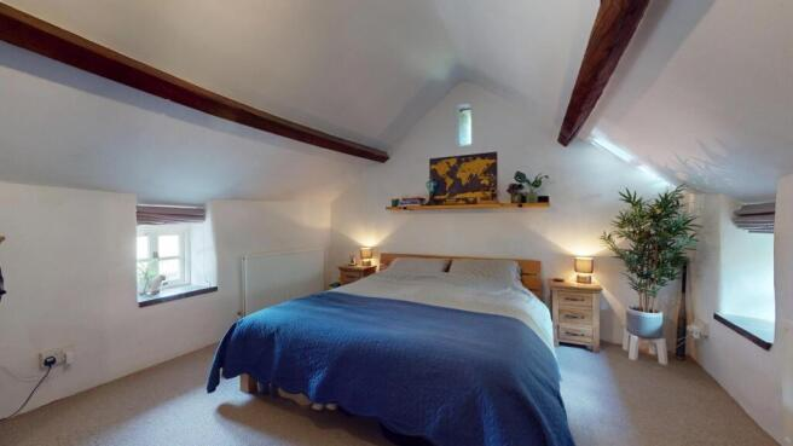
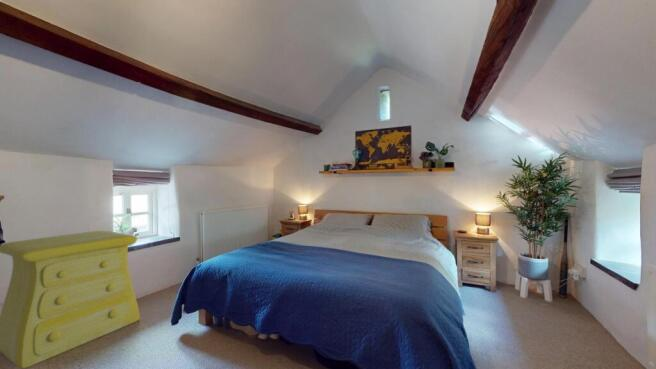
+ dresser (76, 285)
